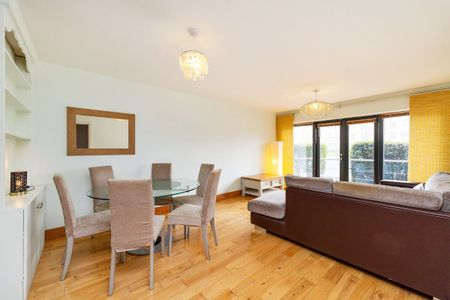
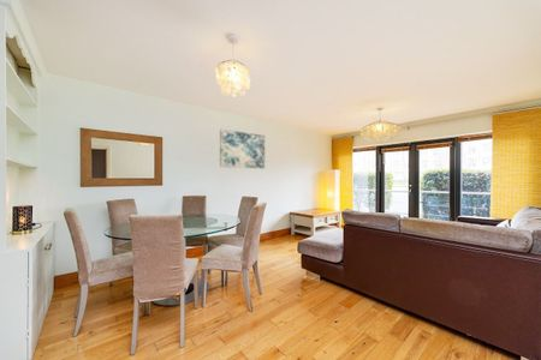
+ wall art (243, 150)
